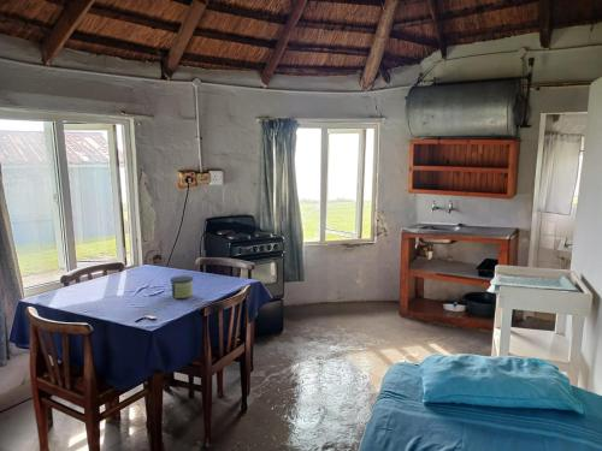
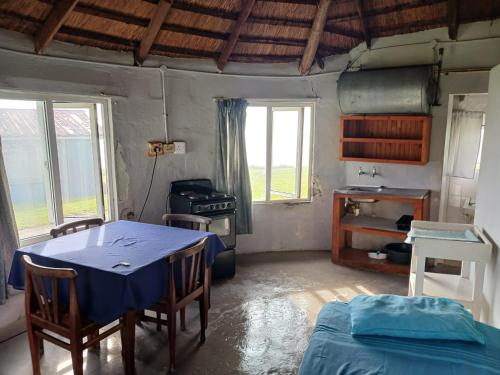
- candle (182, 286)
